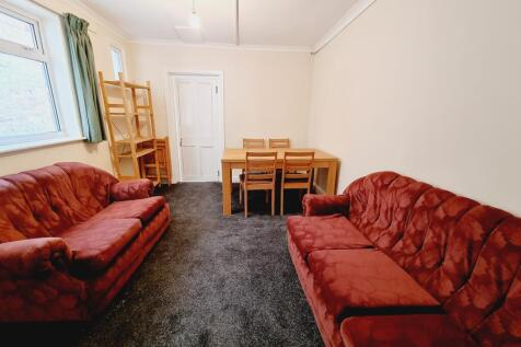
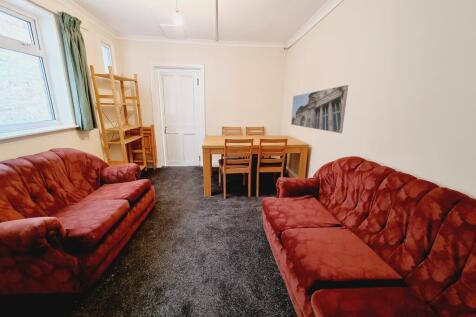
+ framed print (311, 110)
